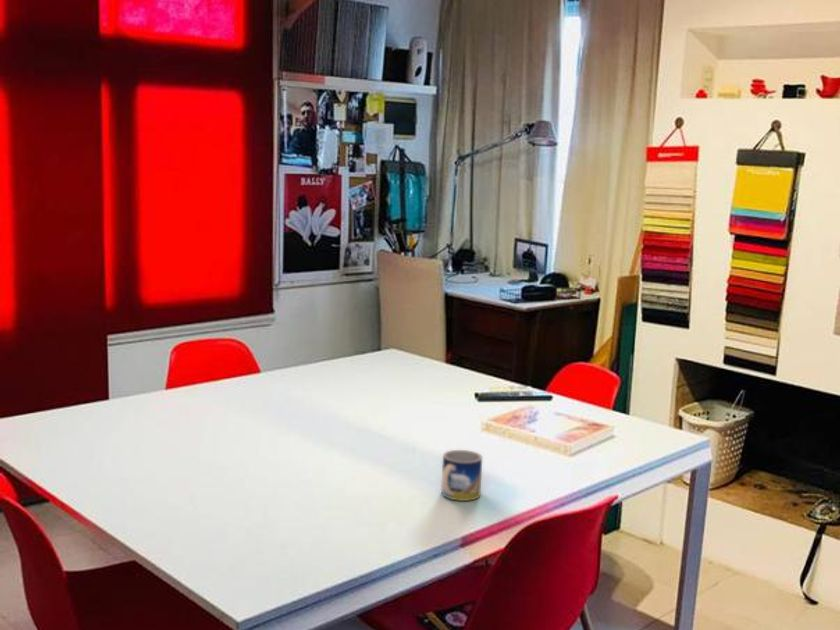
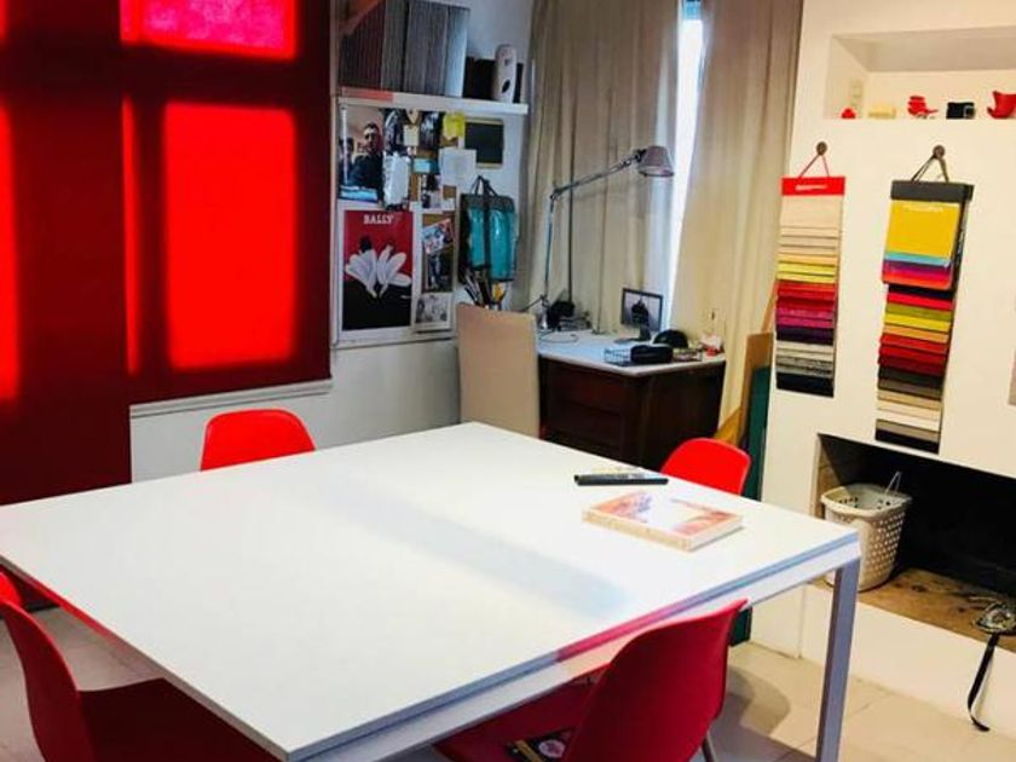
- mug (457, 477)
